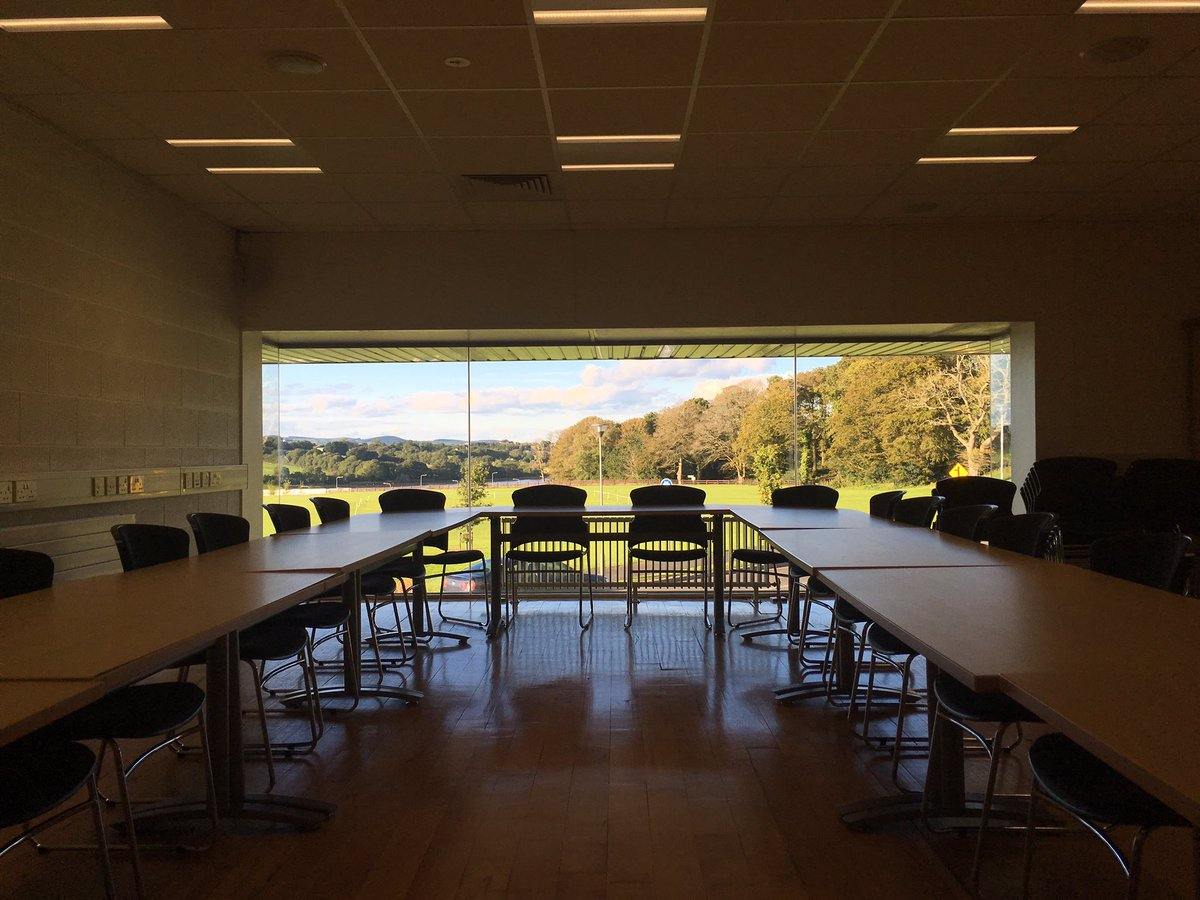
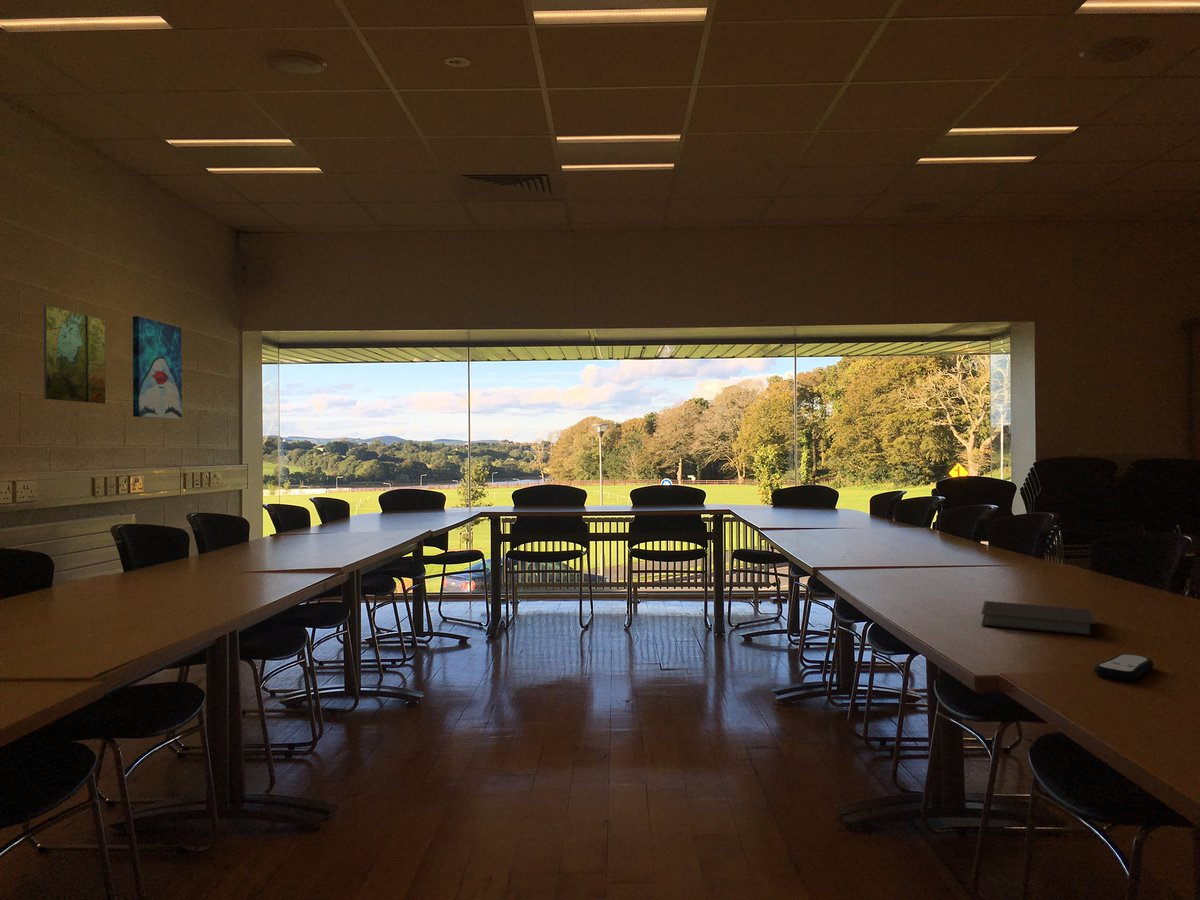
+ remote control (1125, 666)
+ map (76, 357)
+ notebook (1036, 616)
+ wall art (158, 370)
